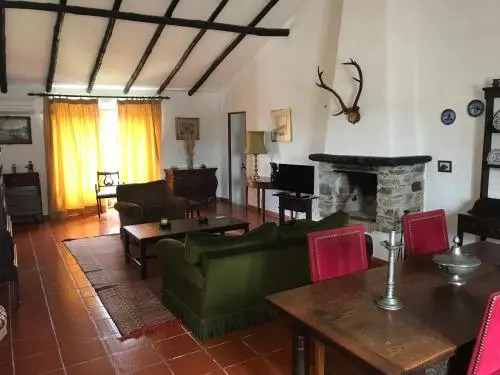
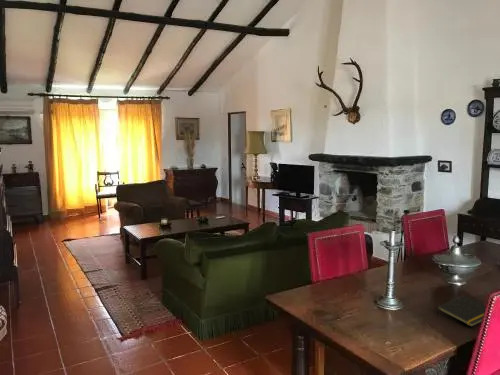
+ notepad (467, 310)
